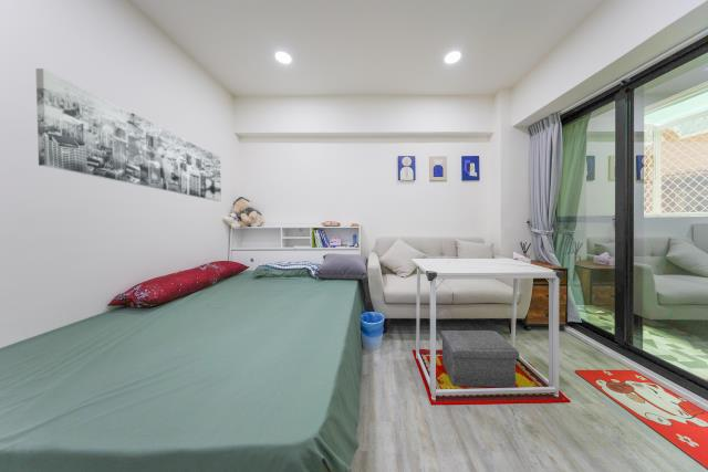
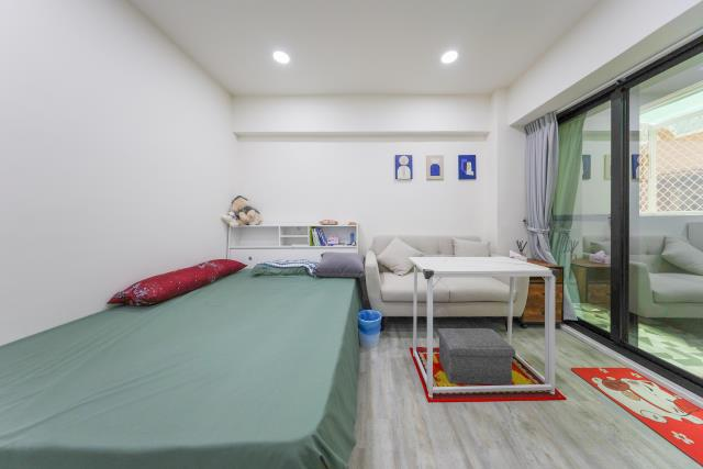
- wall art (163, 159)
